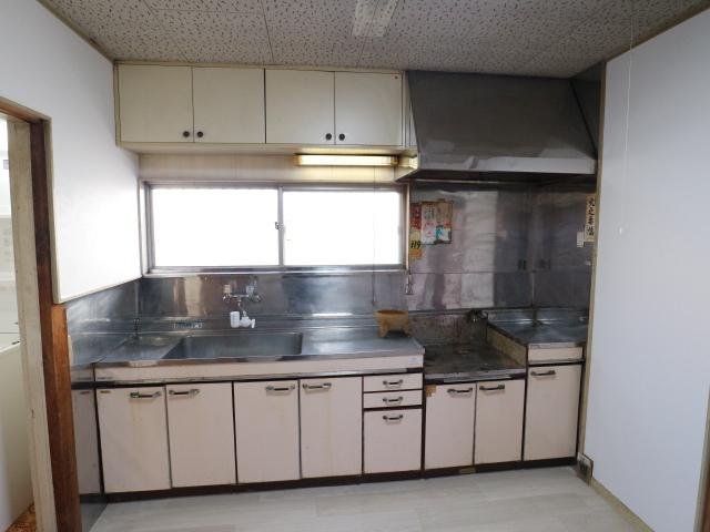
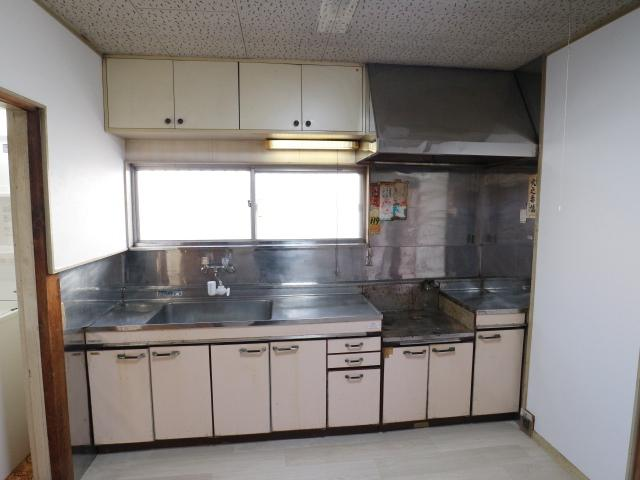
- bowl (389, 323)
